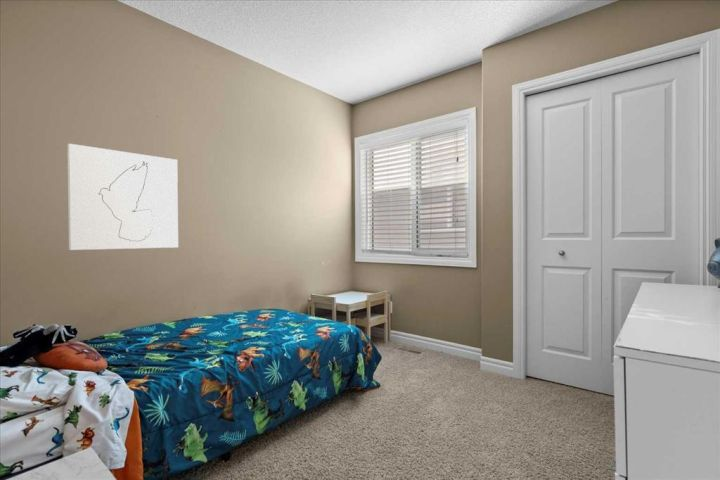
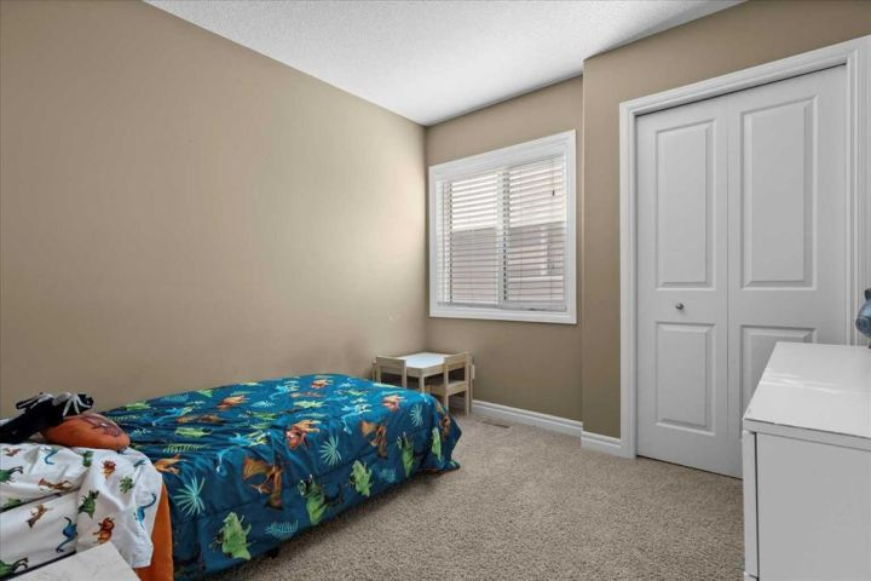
- wall art (128, 200)
